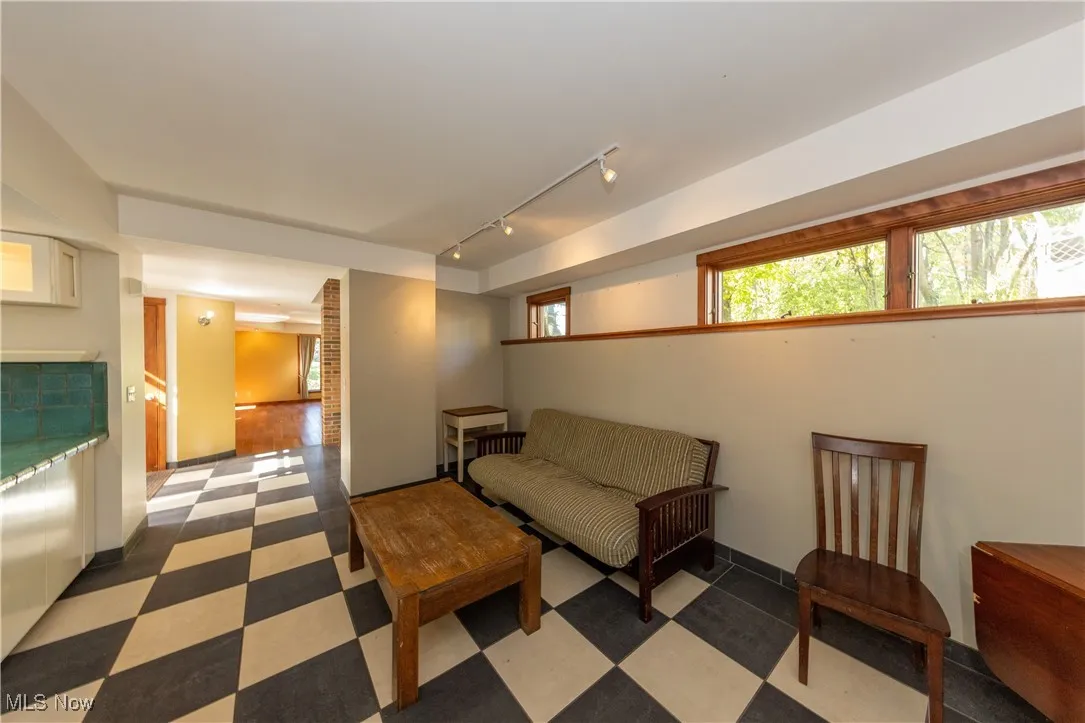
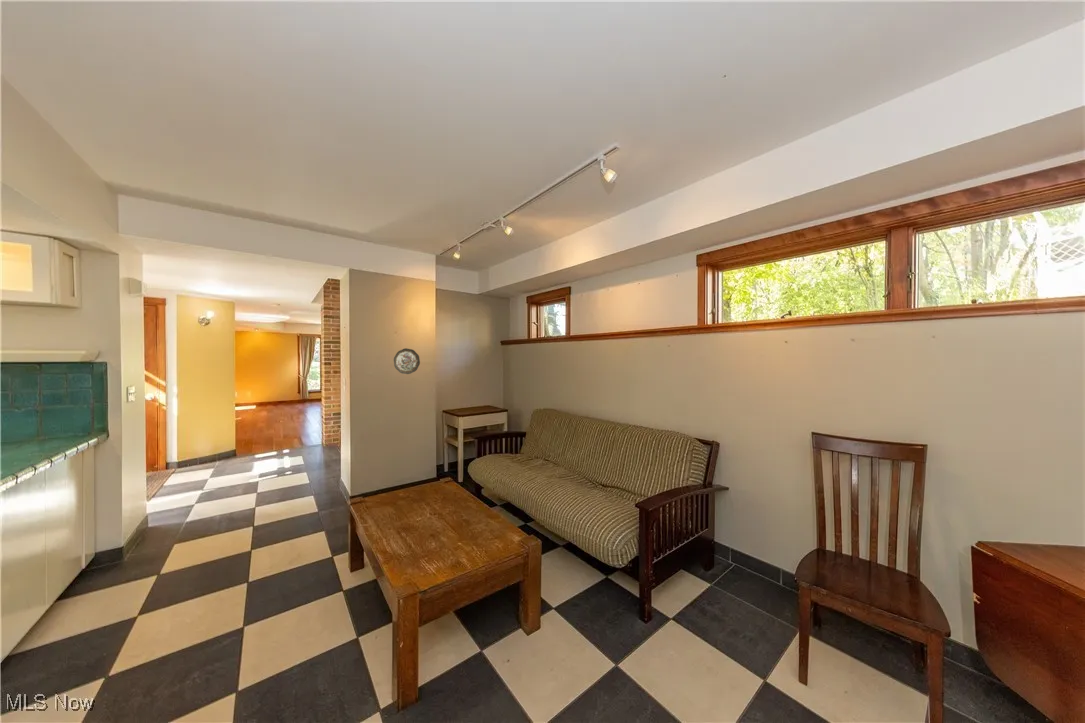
+ decorative plate (406, 361)
